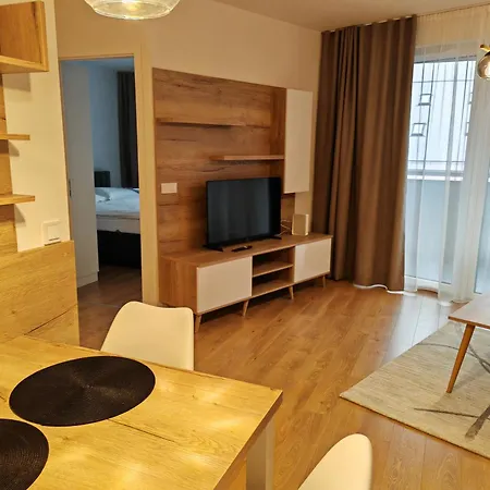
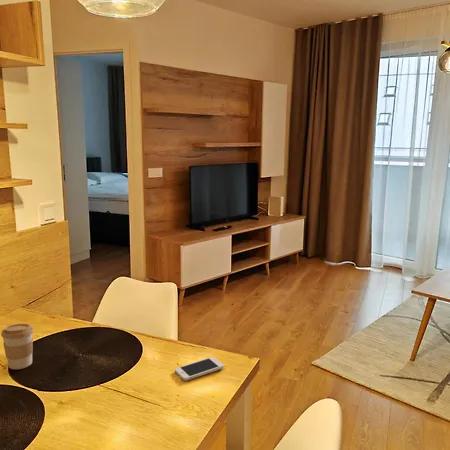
+ coffee cup (18, 345)
+ smartphone (199, 368)
